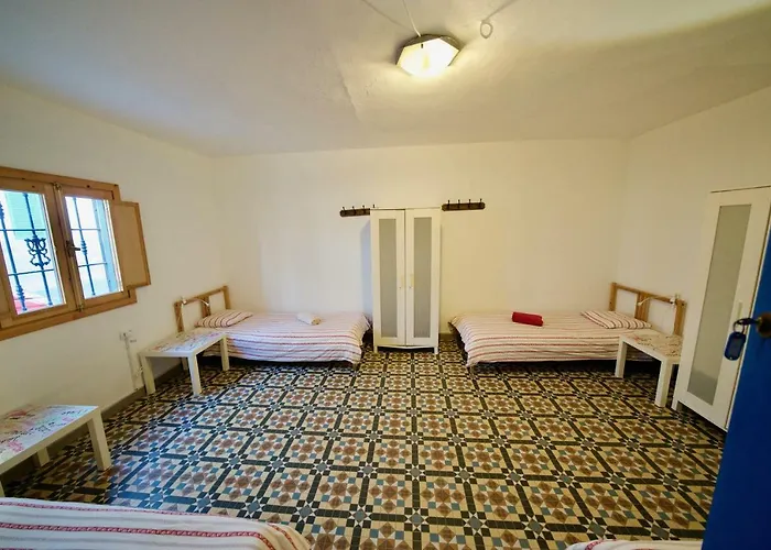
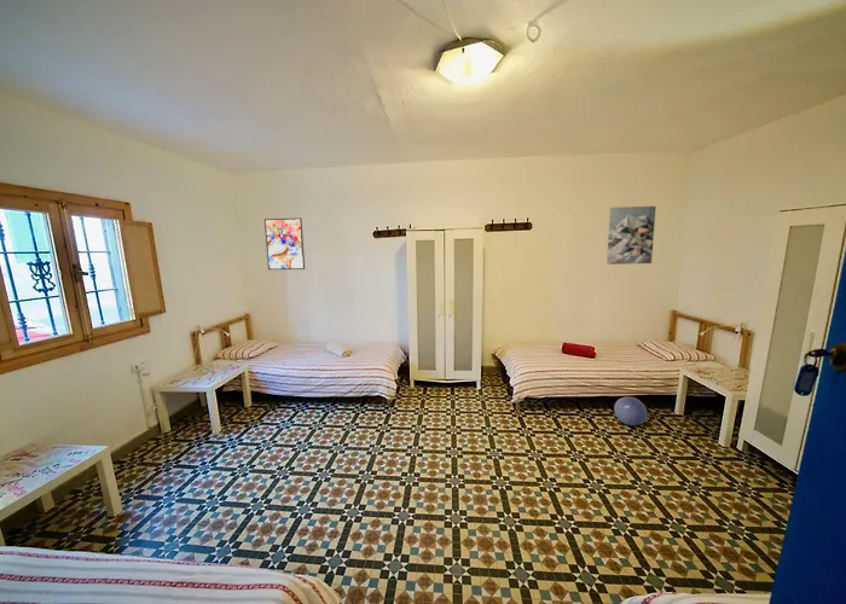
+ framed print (284, 244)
+ ball (630, 411)
+ wall art (630, 236)
